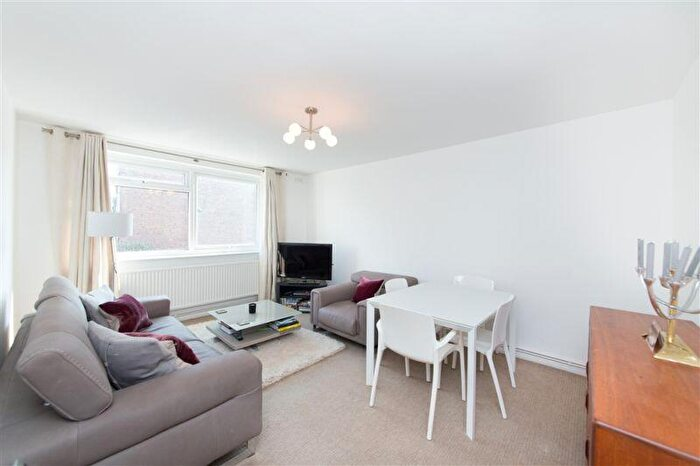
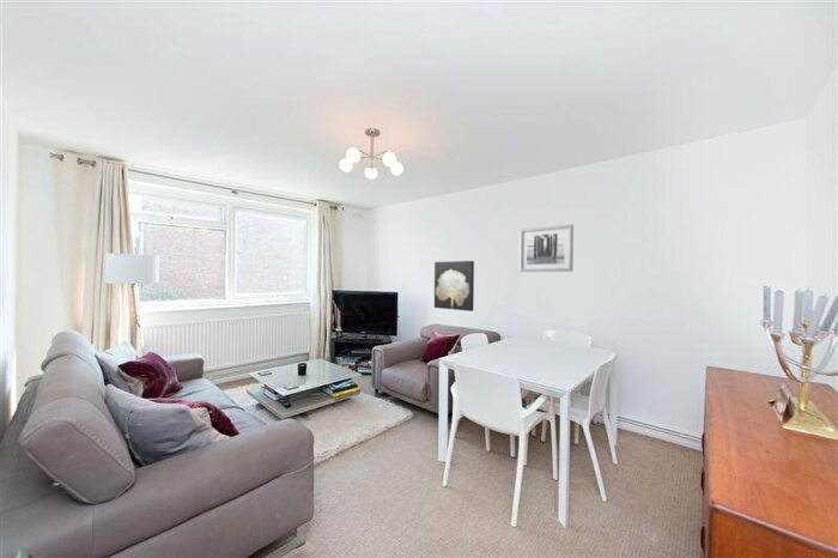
+ wall art (453, 285)
+ wall art (545, 249)
